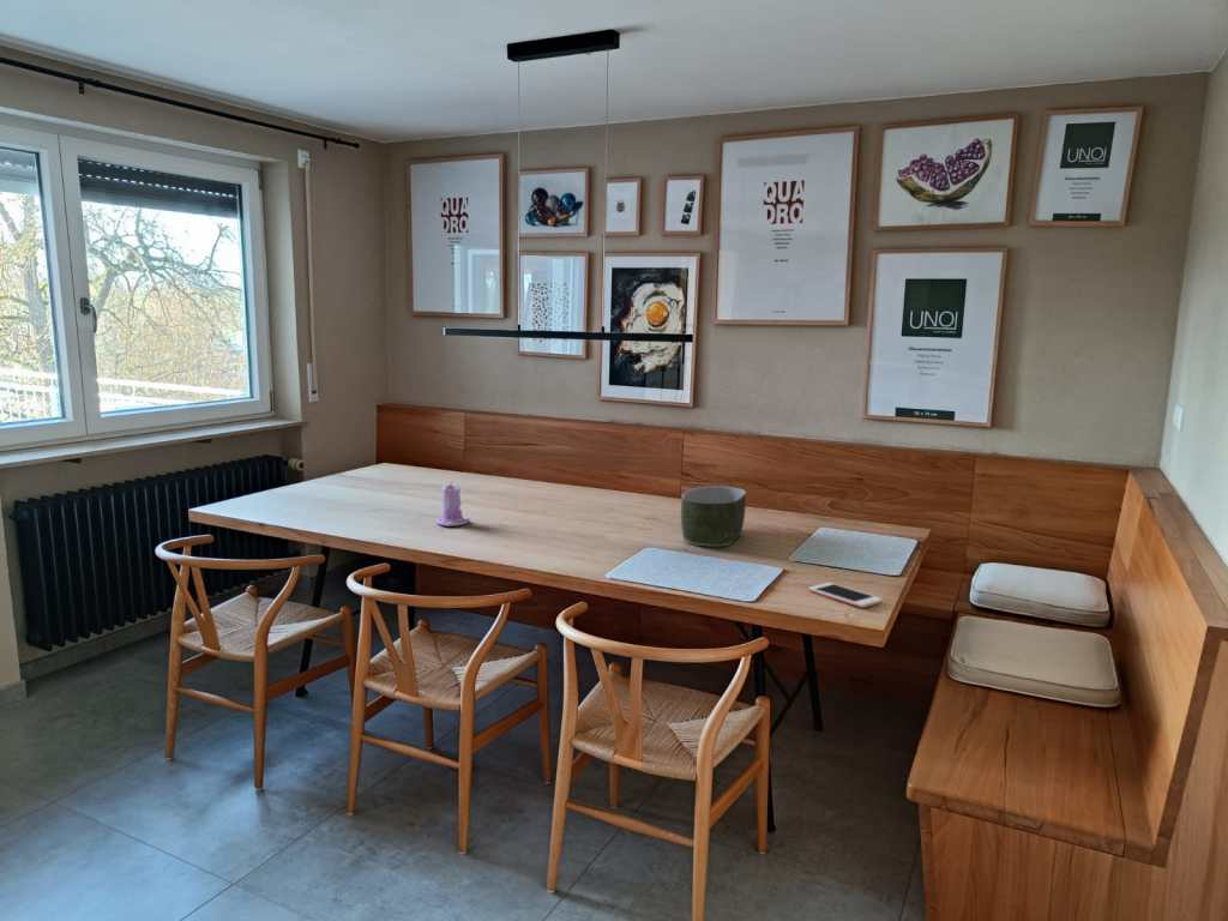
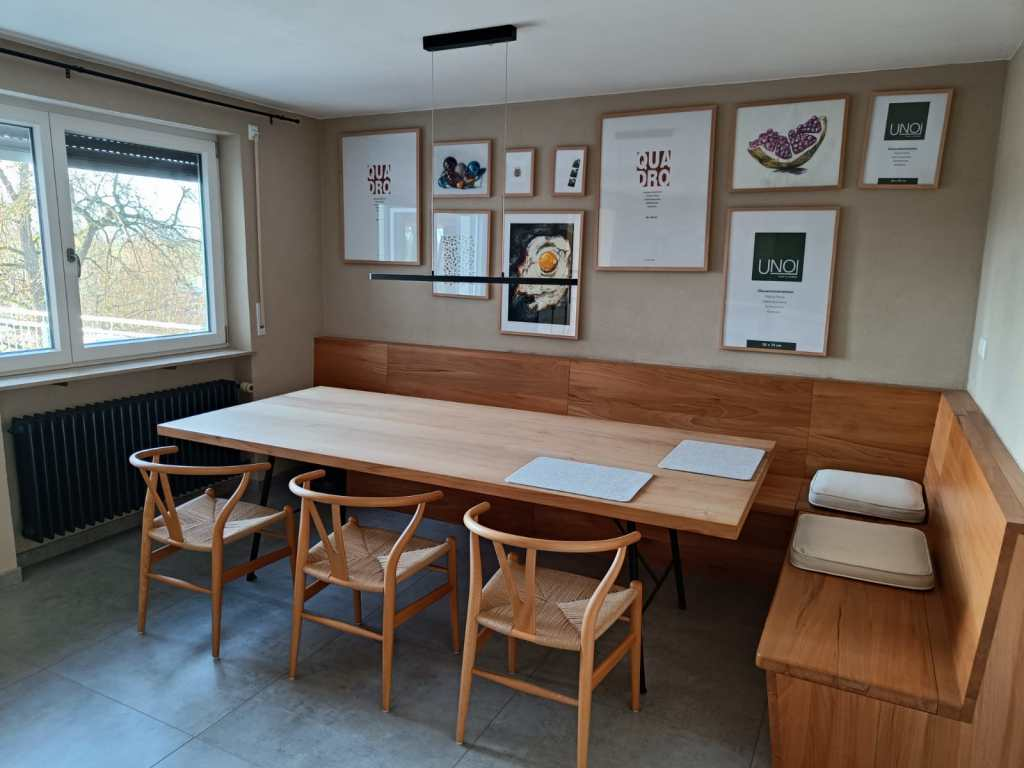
- cell phone (844, 594)
- bowl (712, 516)
- candle (451, 501)
